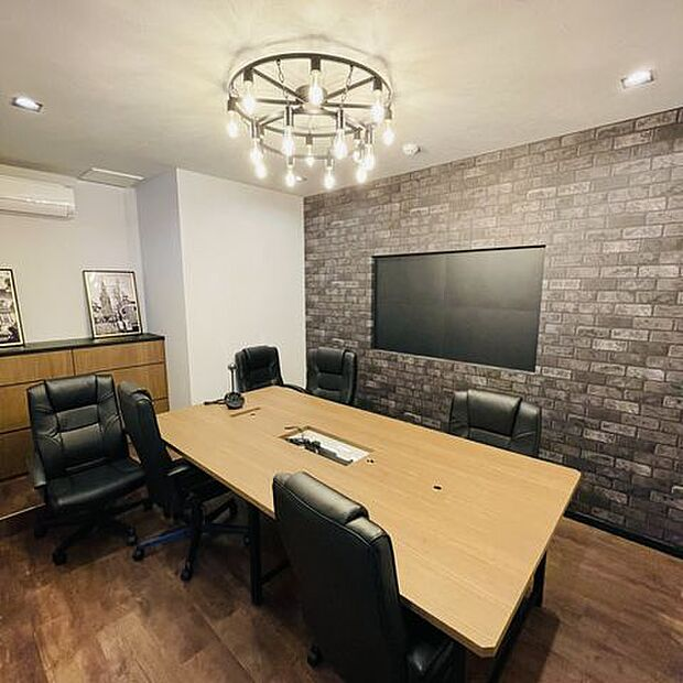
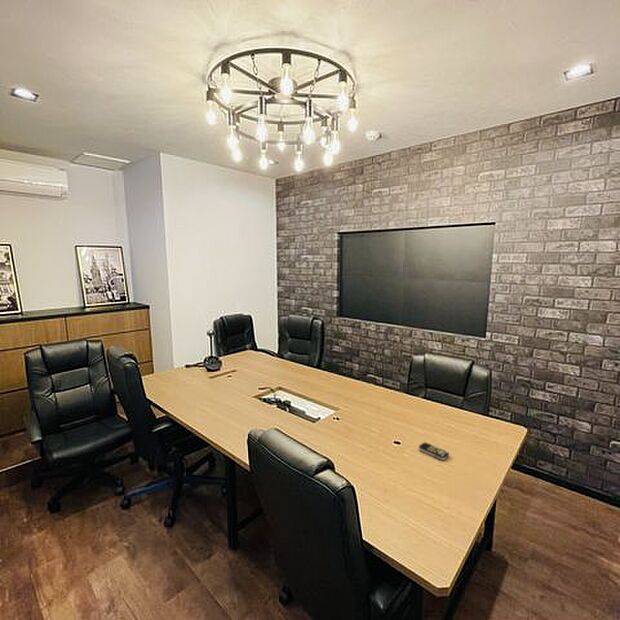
+ remote control (433, 450)
